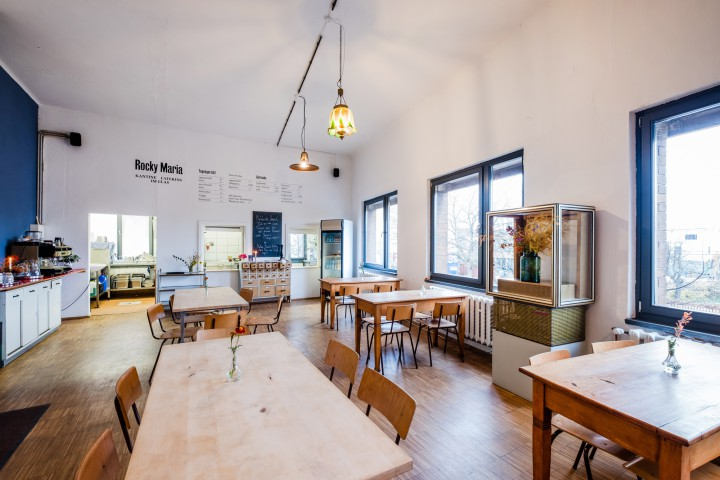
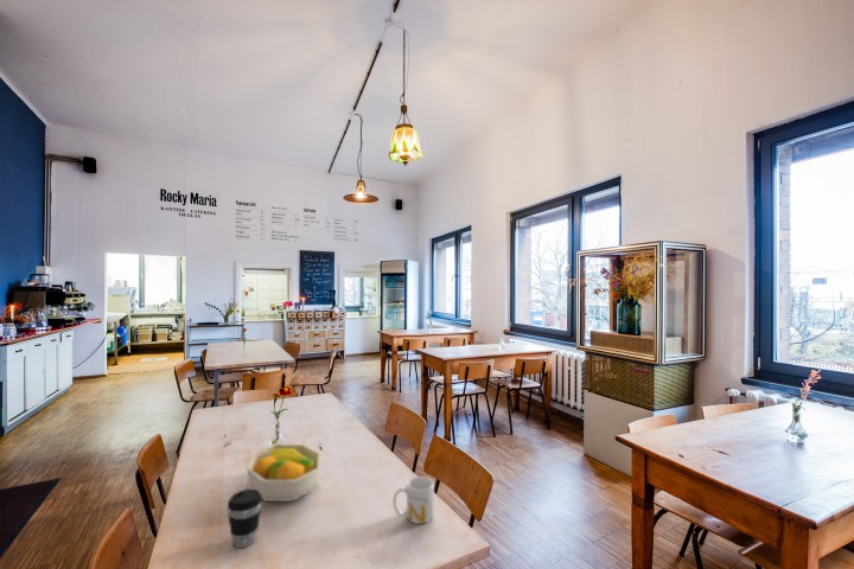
+ fruit bowl (285, 467)
+ mug (415, 500)
+ coffee cup (244, 518)
